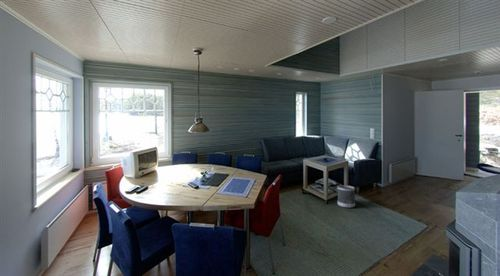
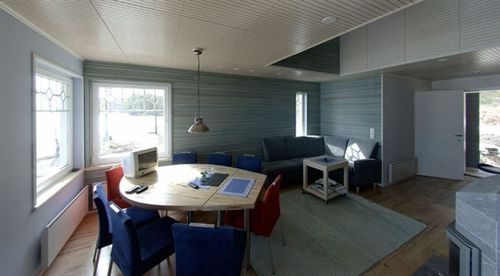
- wastebasket (346, 196)
